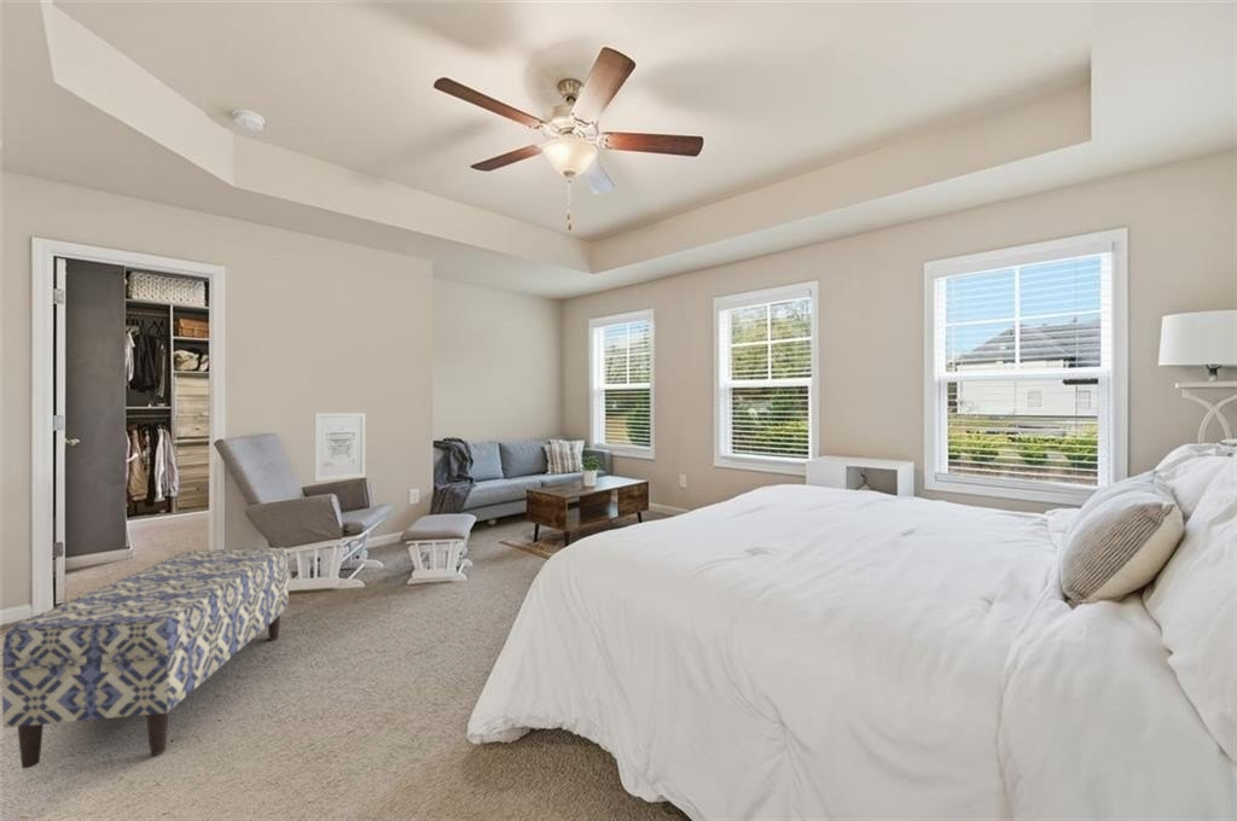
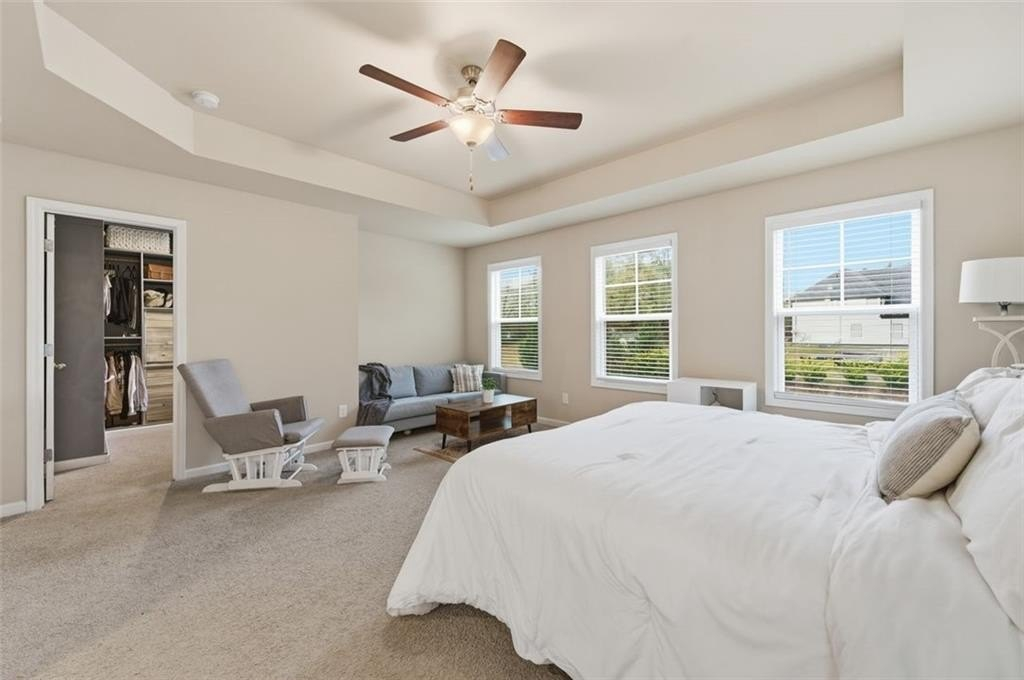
- wall art (341, 446)
- bench (178, 633)
